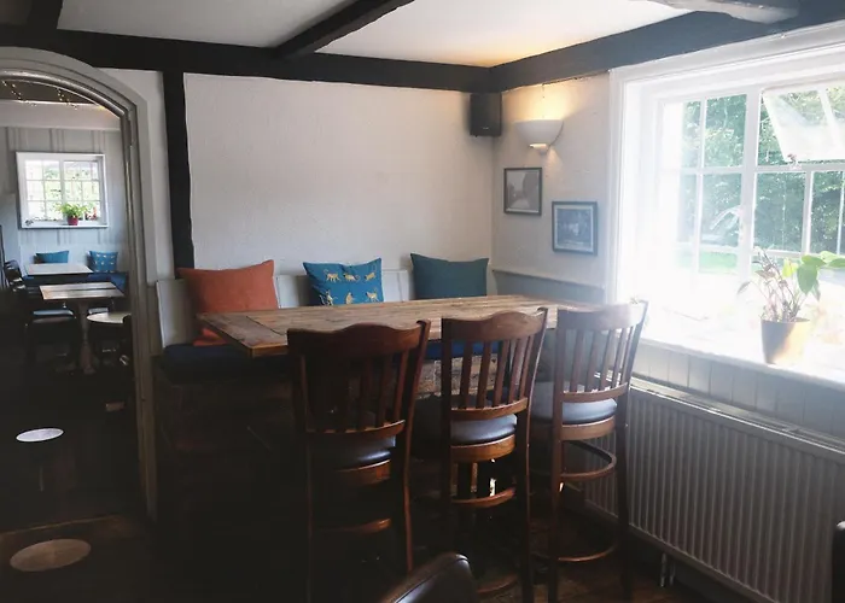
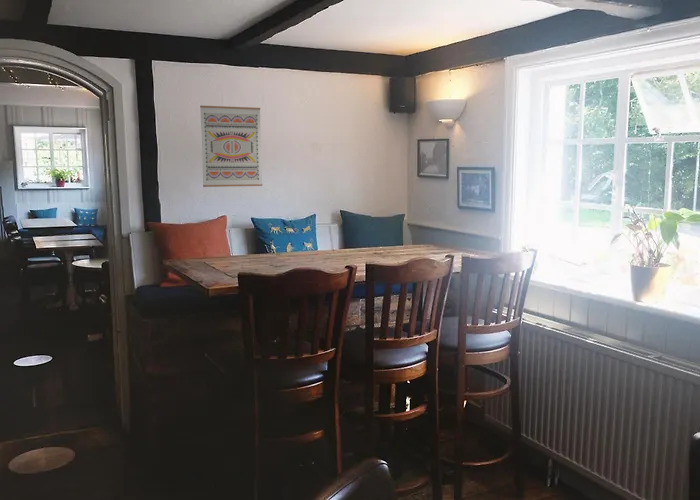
+ wall art (232, 146)
